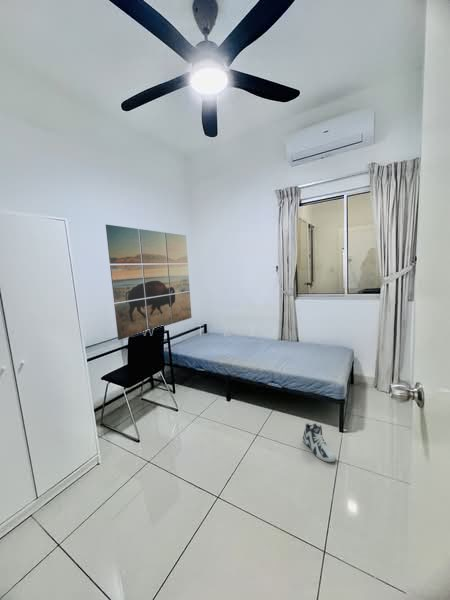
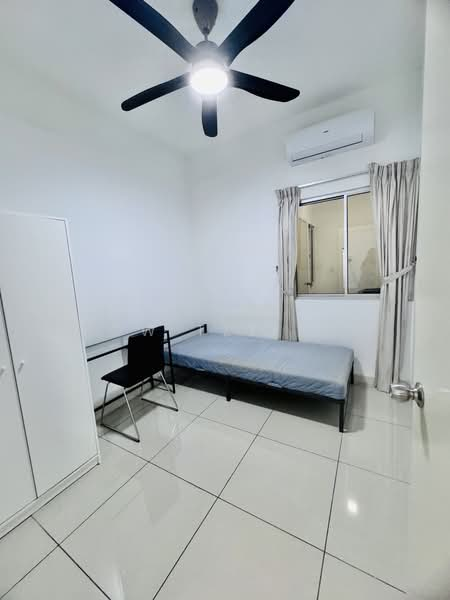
- wall art (156, 280)
- sneaker (318, 438)
